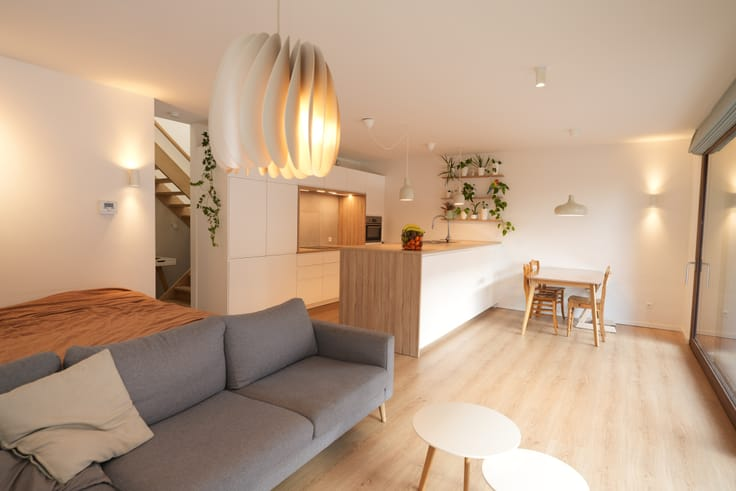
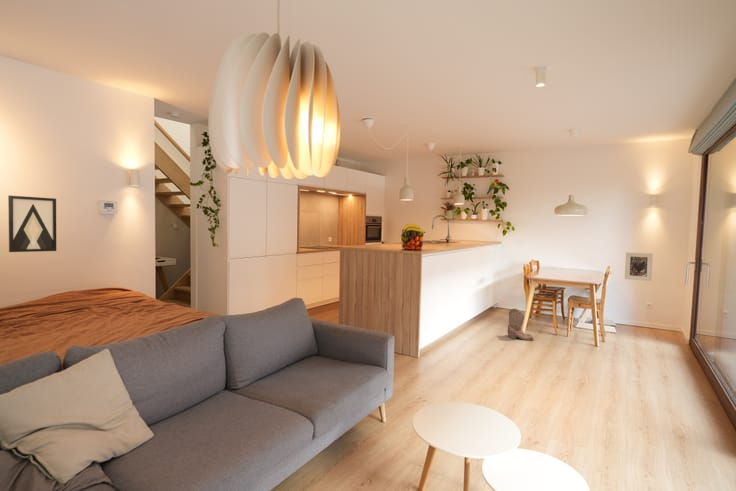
+ boots (521, 323)
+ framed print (638, 266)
+ wall art (33, 224)
